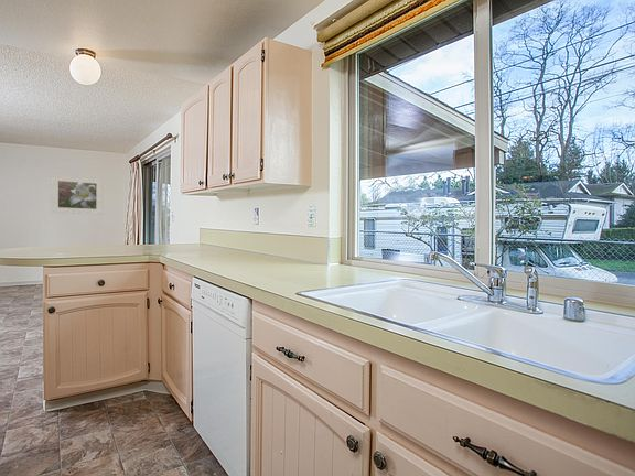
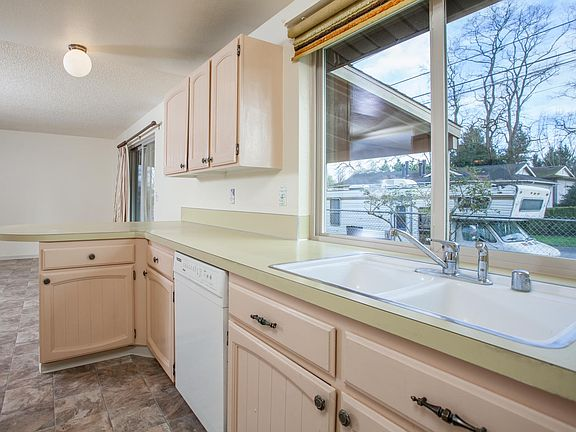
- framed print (77, 195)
